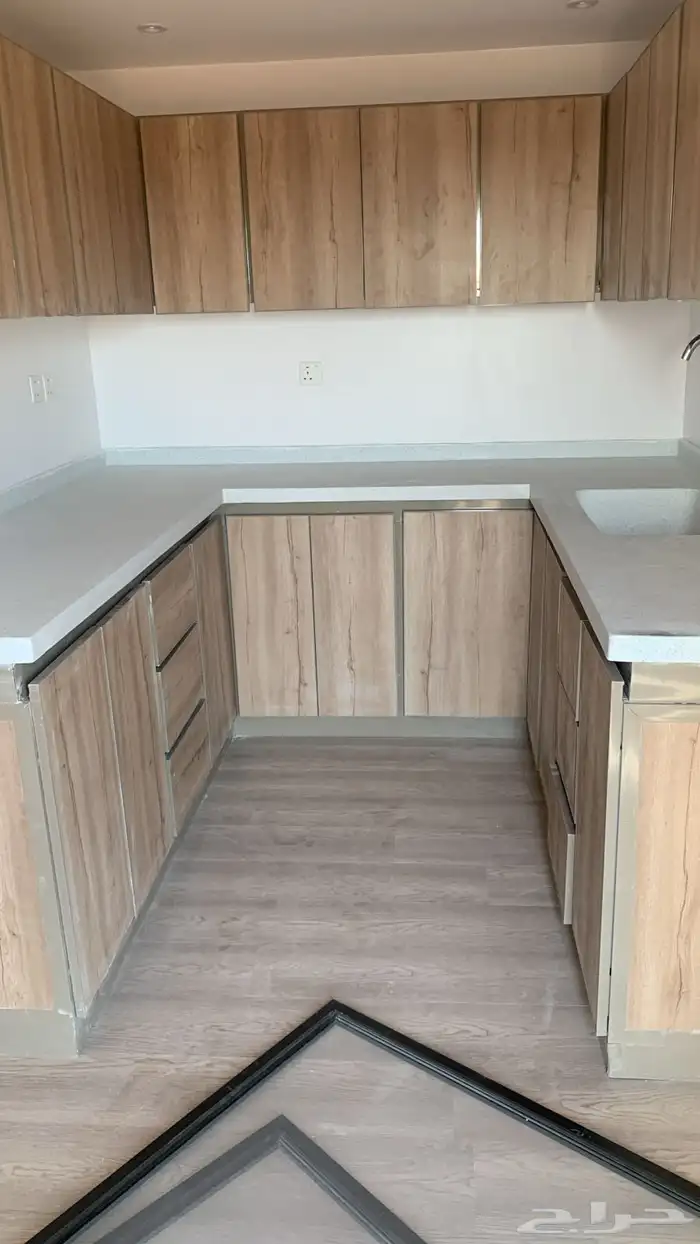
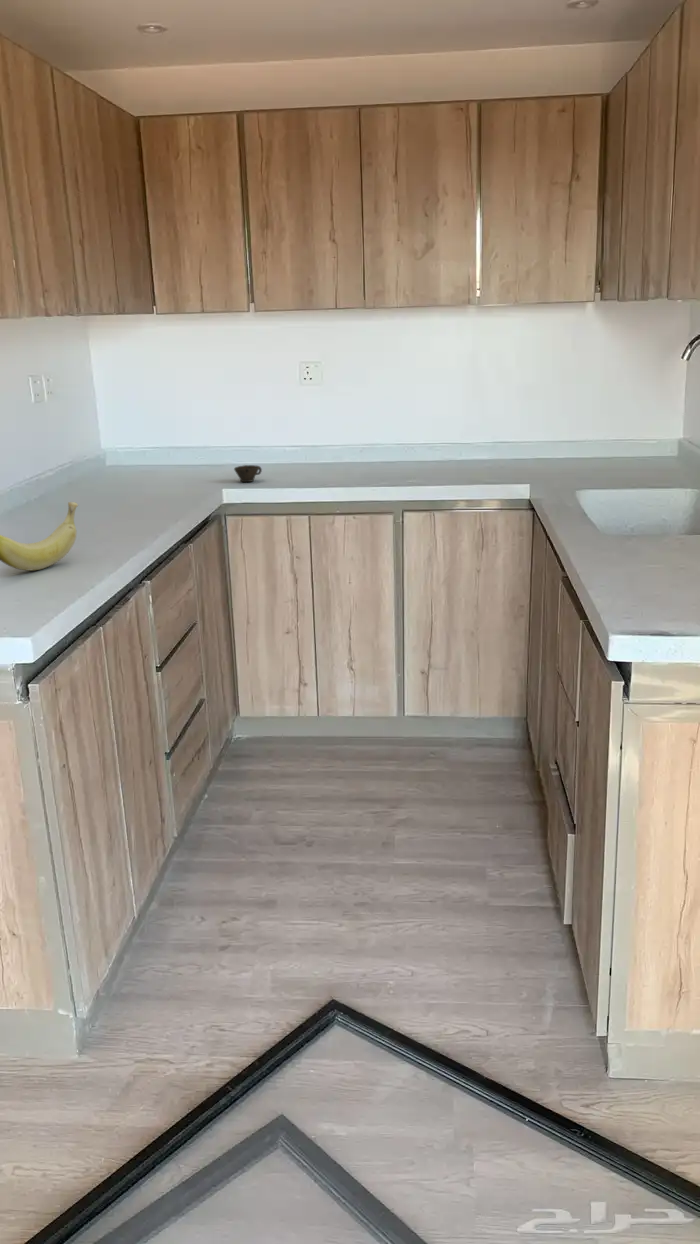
+ banana (40, 541)
+ cup (248, 473)
